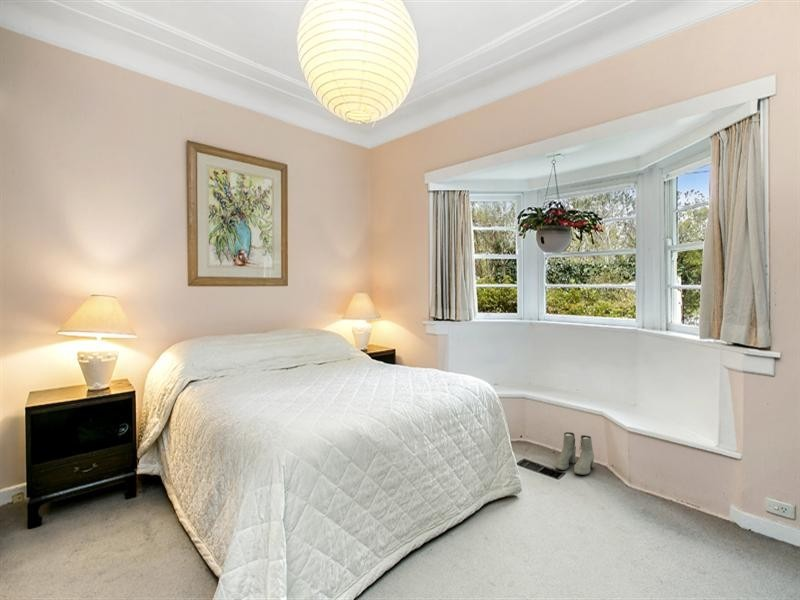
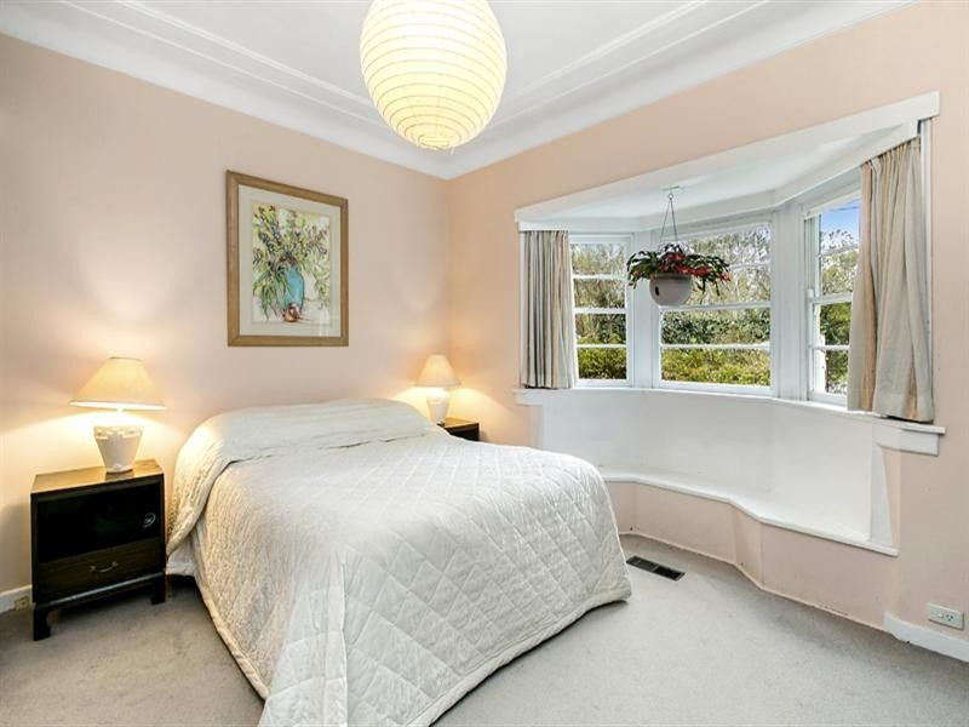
- boots (574, 452)
